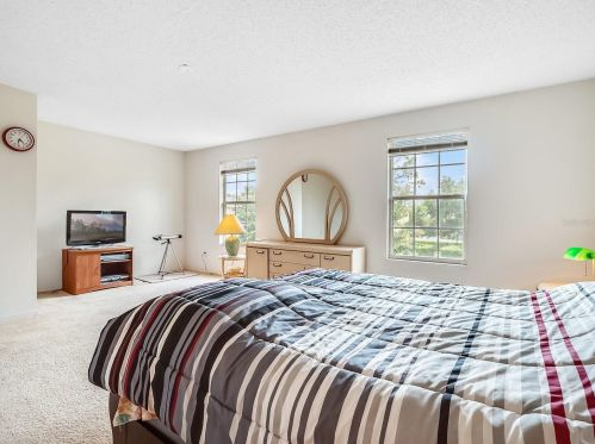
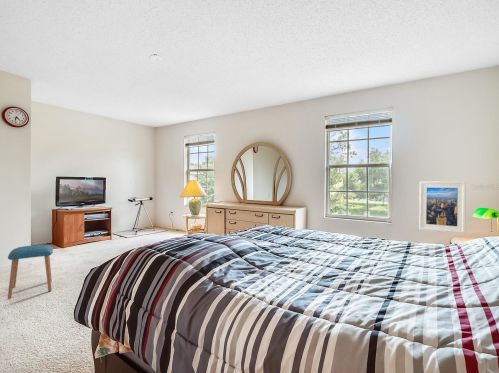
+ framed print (441, 206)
+ stool (30, 257)
